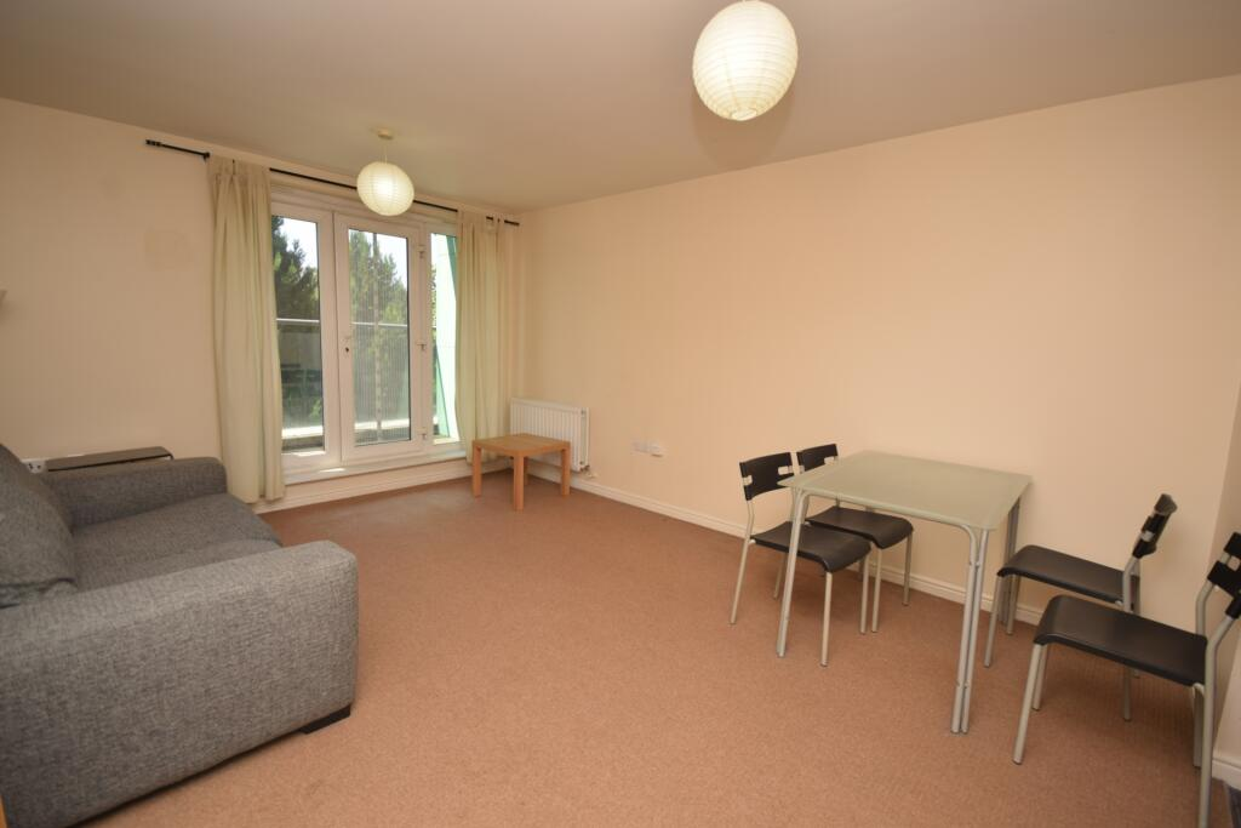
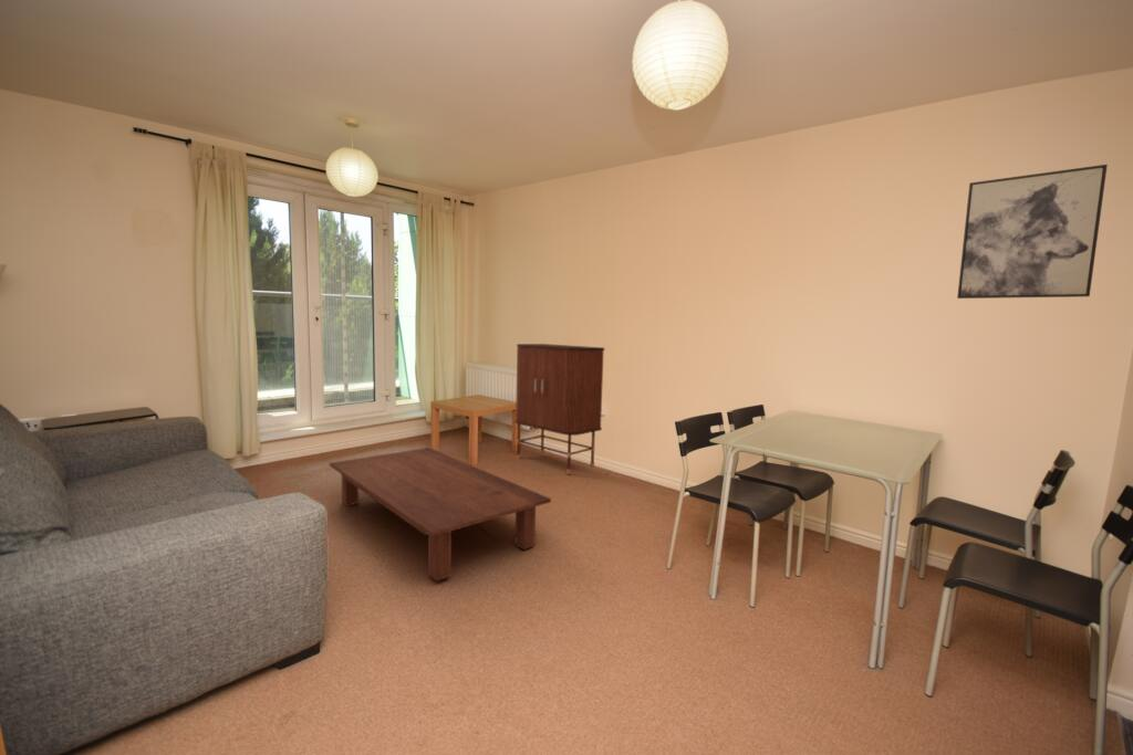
+ coffee table (429, 501)
+ wall art (1026, 237)
+ bar cabinet (554, 405)
